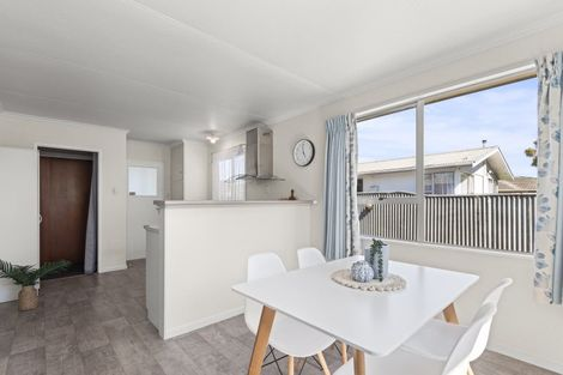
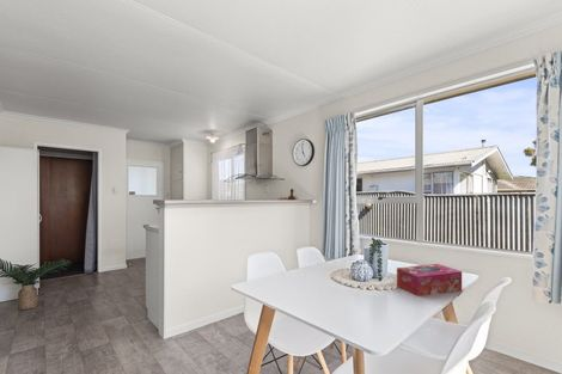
+ tissue box (428, 278)
